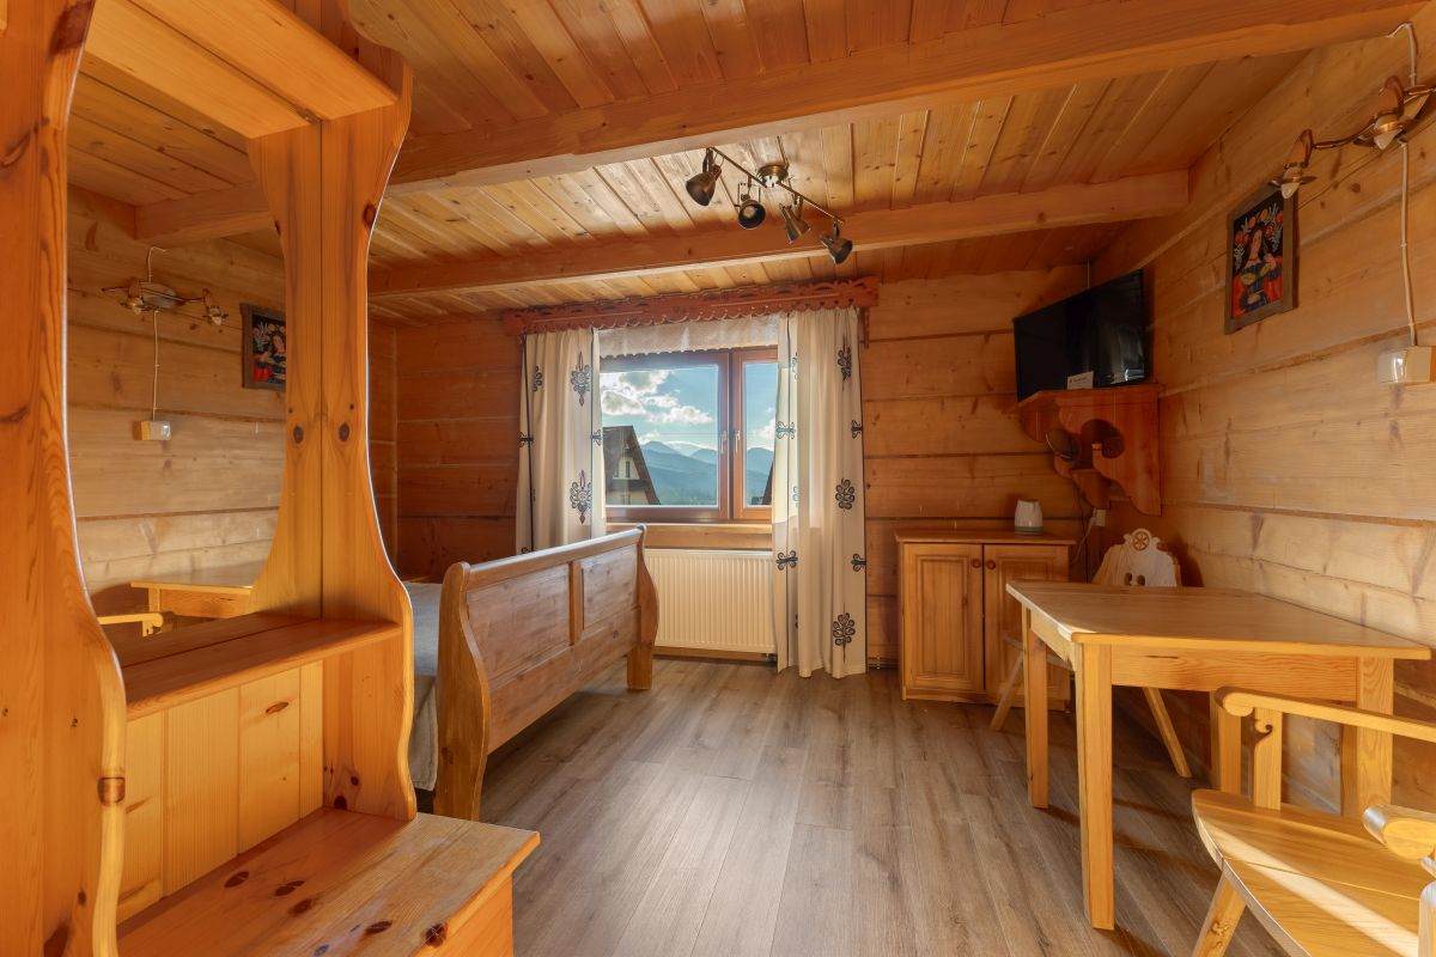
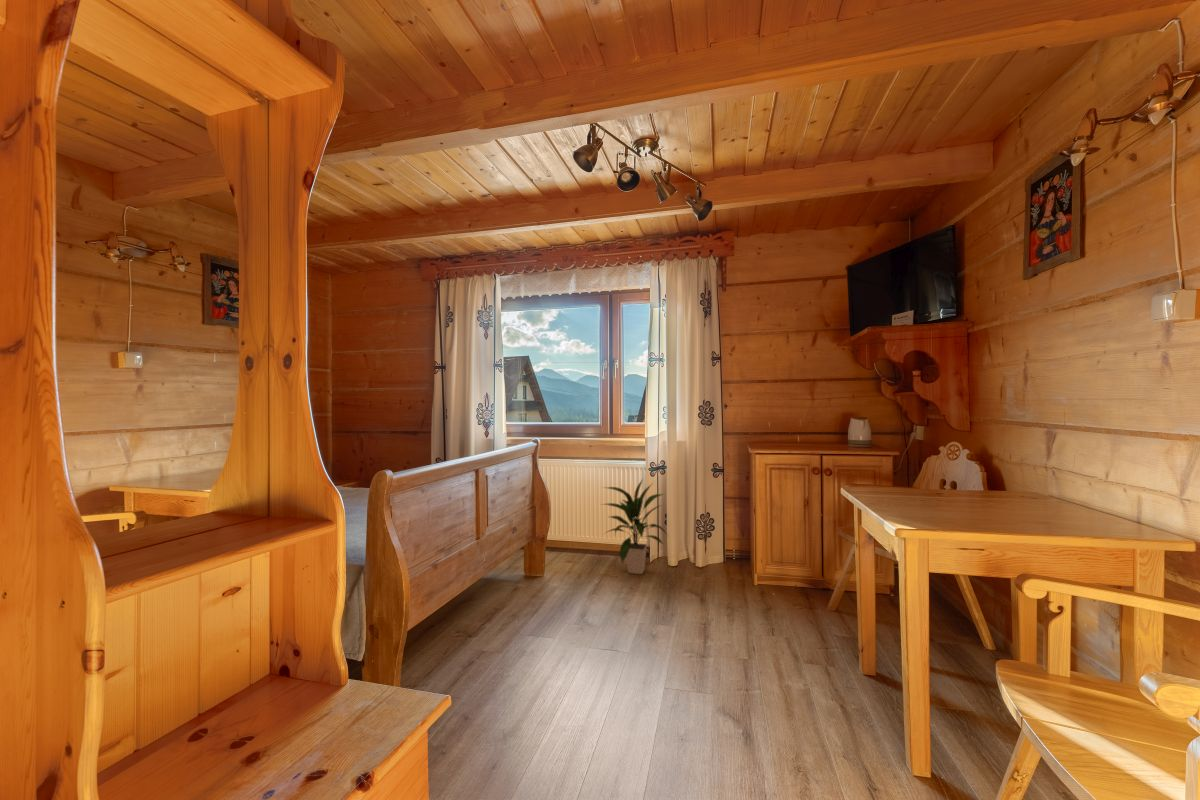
+ indoor plant (632, 525)
